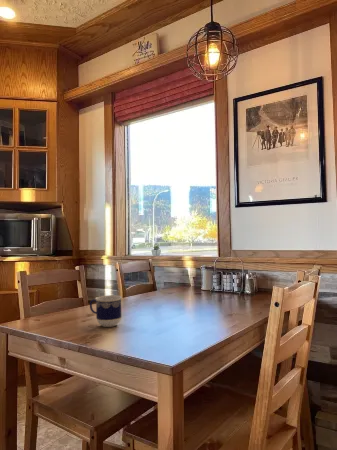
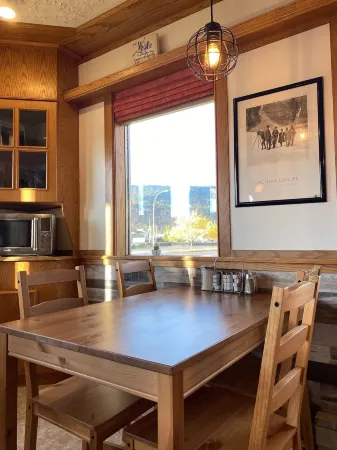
- cup (105, 311)
